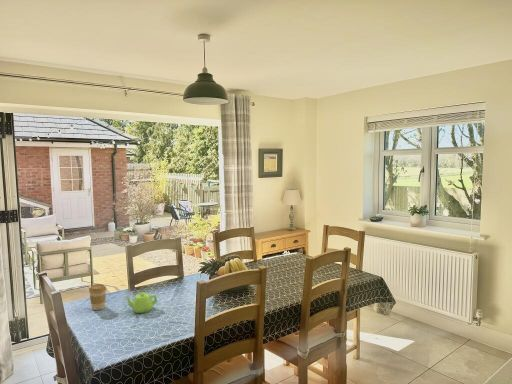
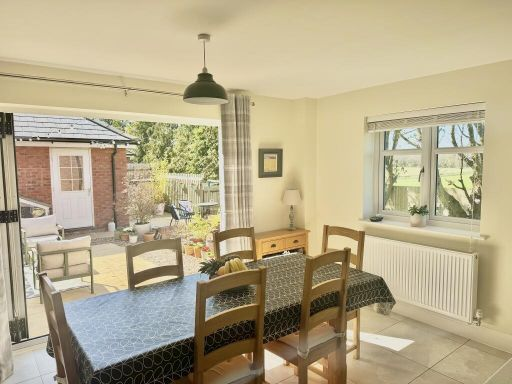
- coffee cup (98, 296)
- teapot (141, 301)
